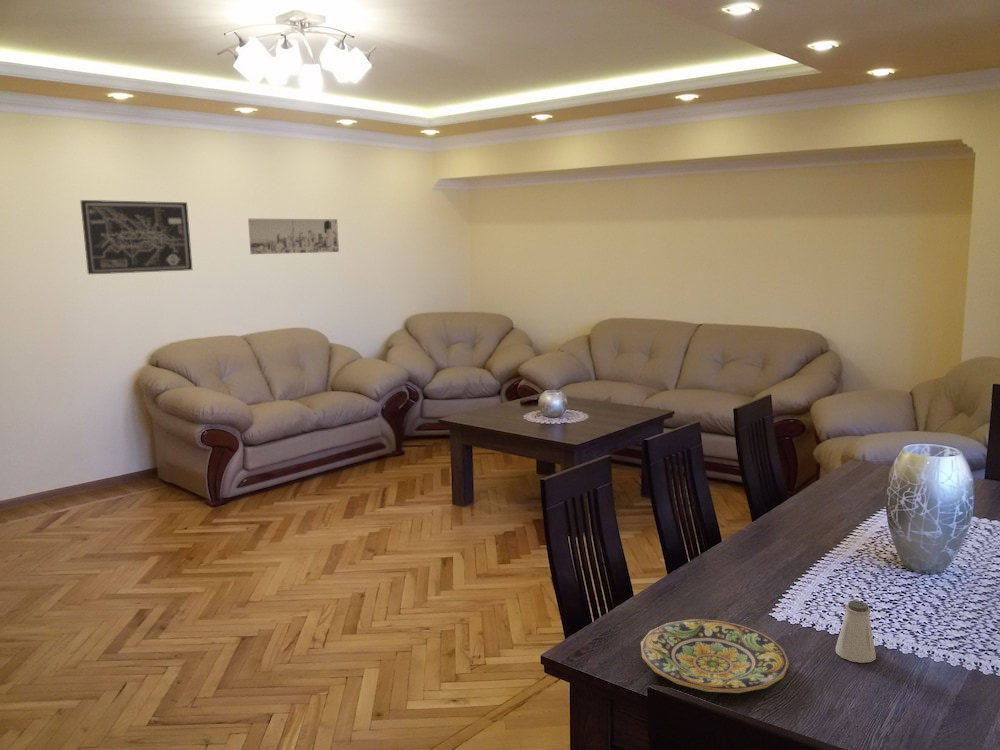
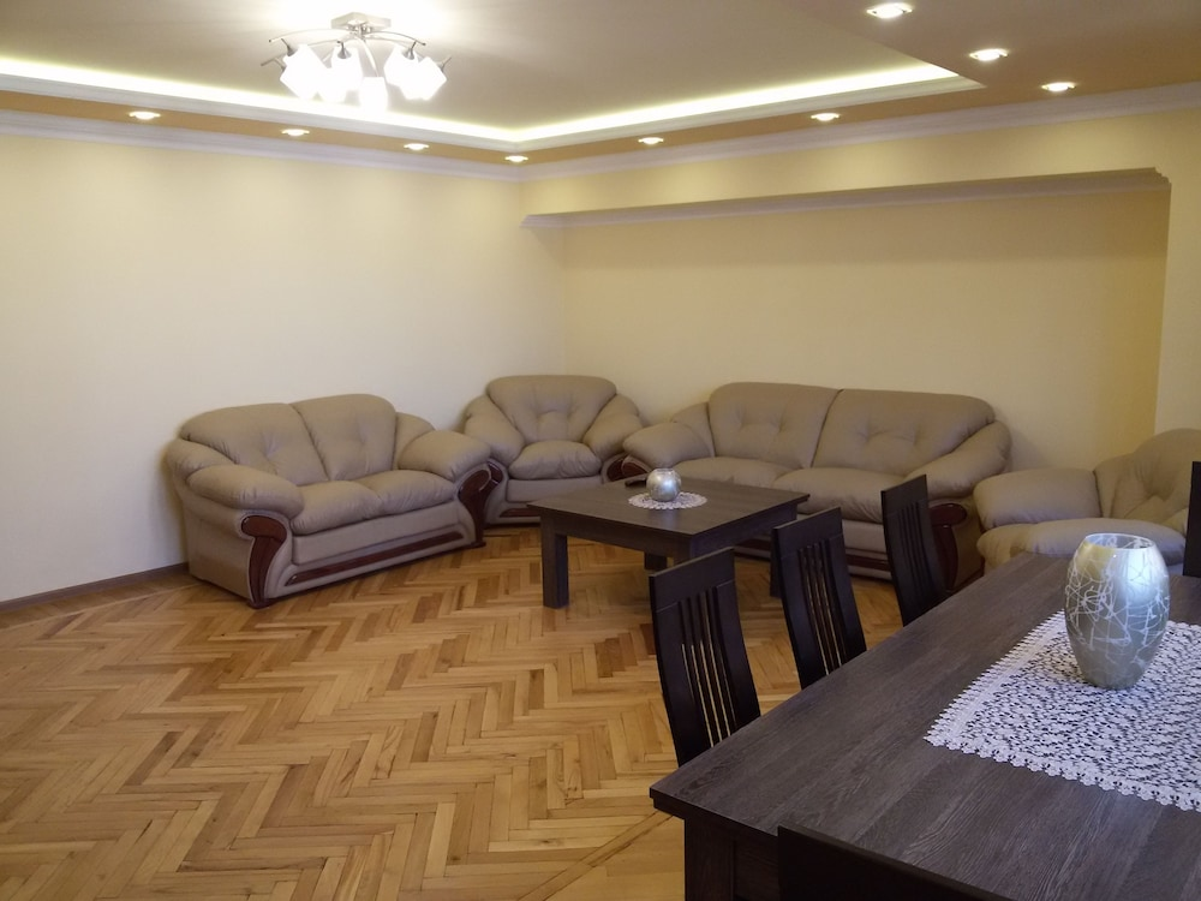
- saltshaker (856, 628)
- wall art (295, 236)
- plate (712, 659)
- wall art (139, 237)
